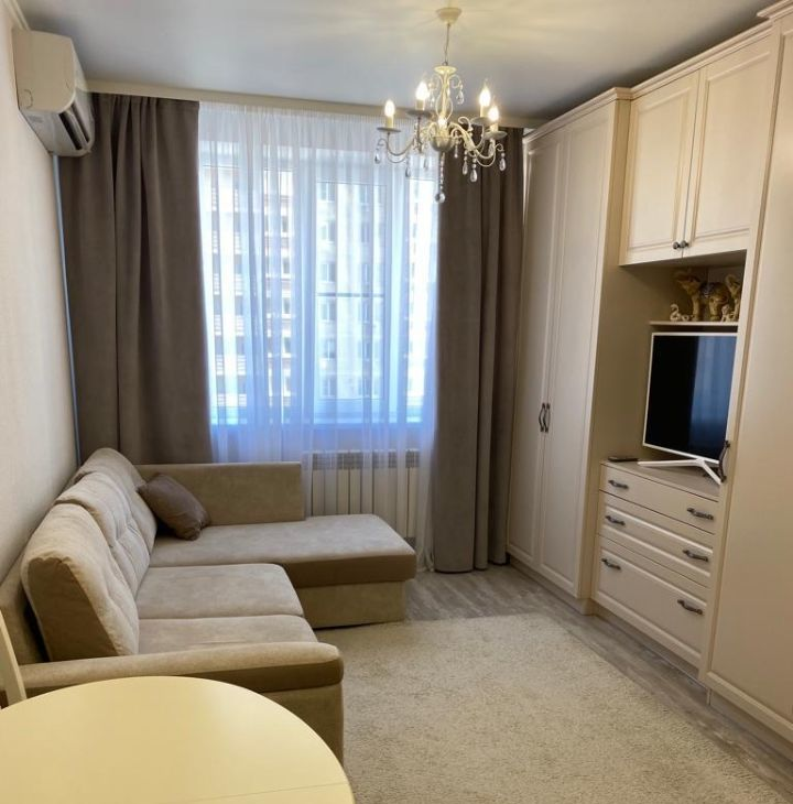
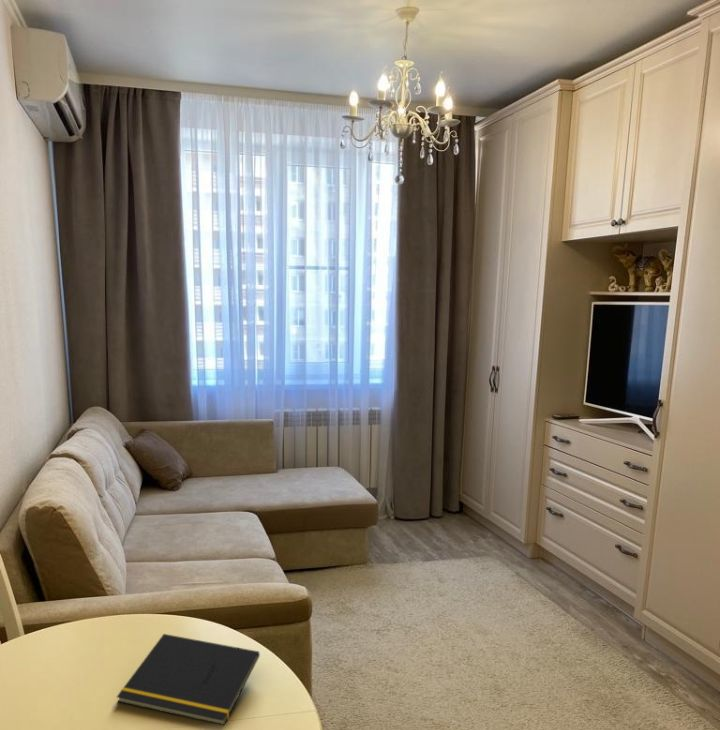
+ notepad (191, 675)
